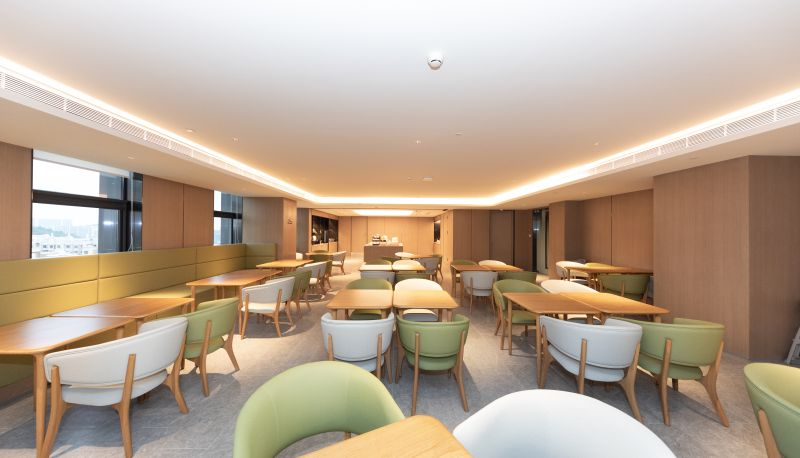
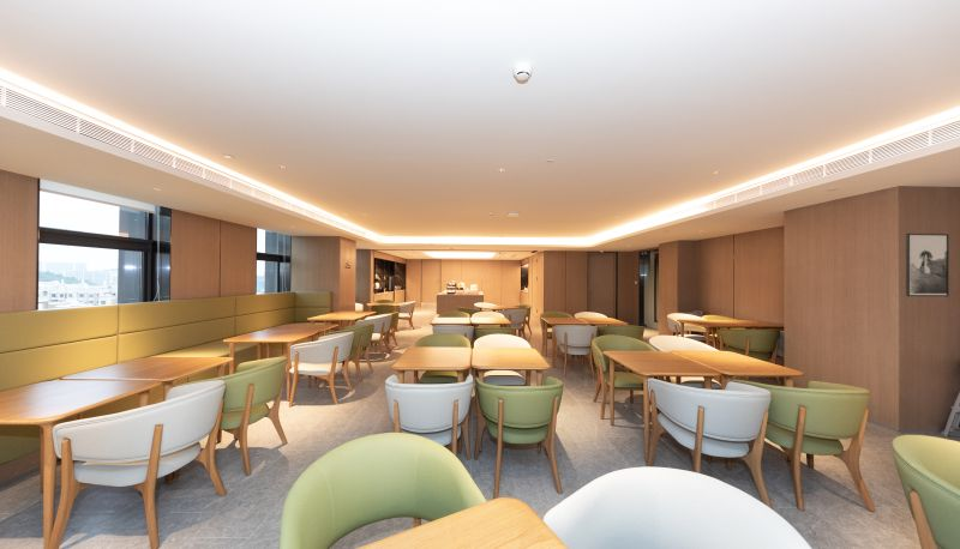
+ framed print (926, 265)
